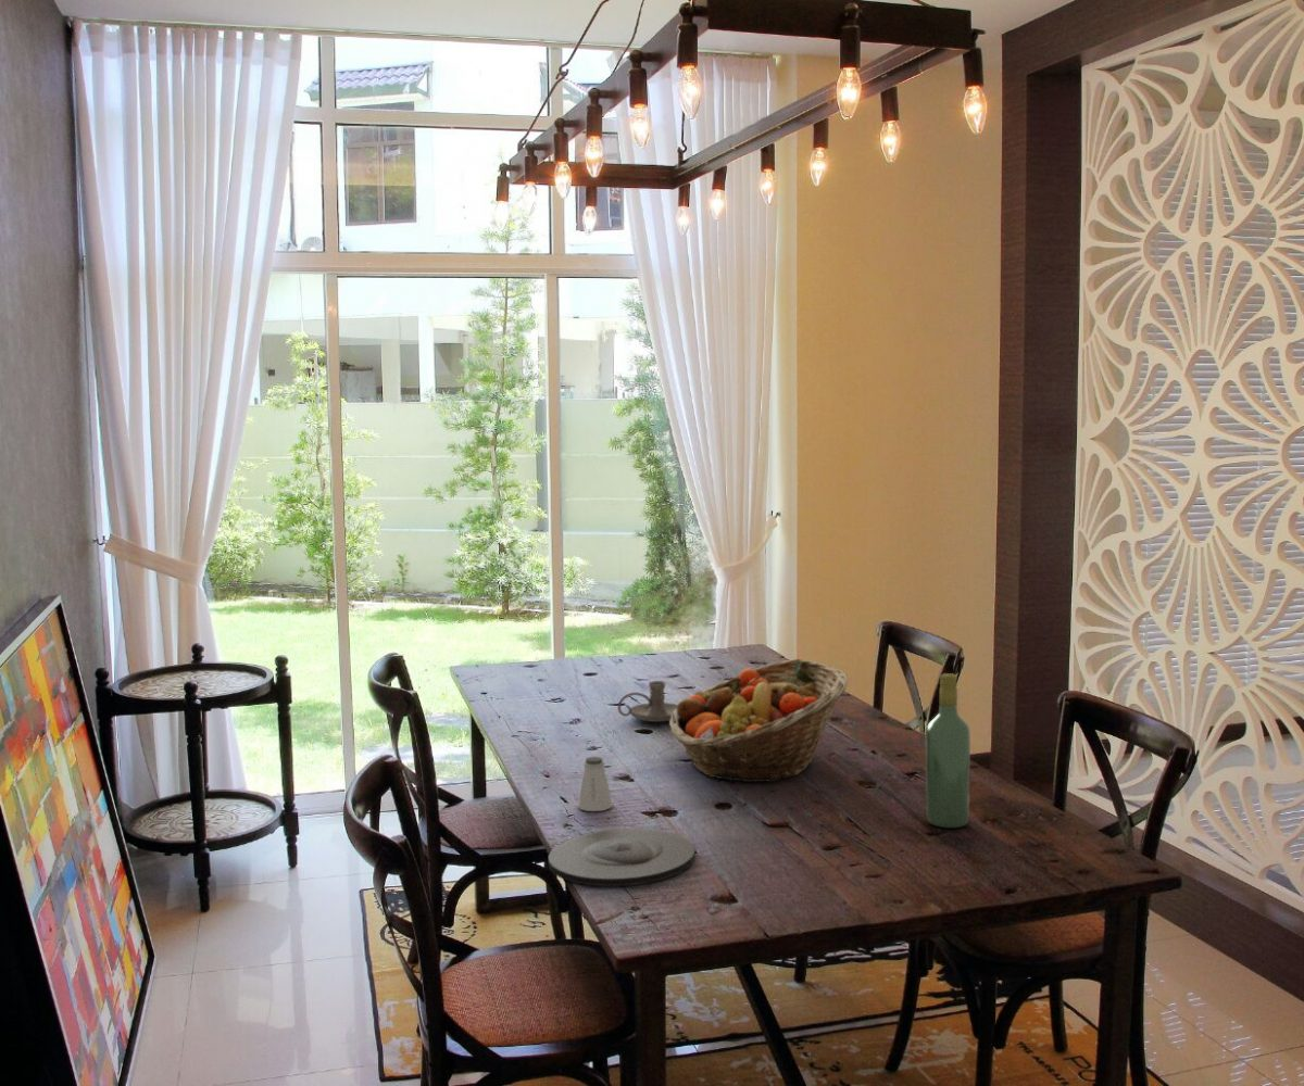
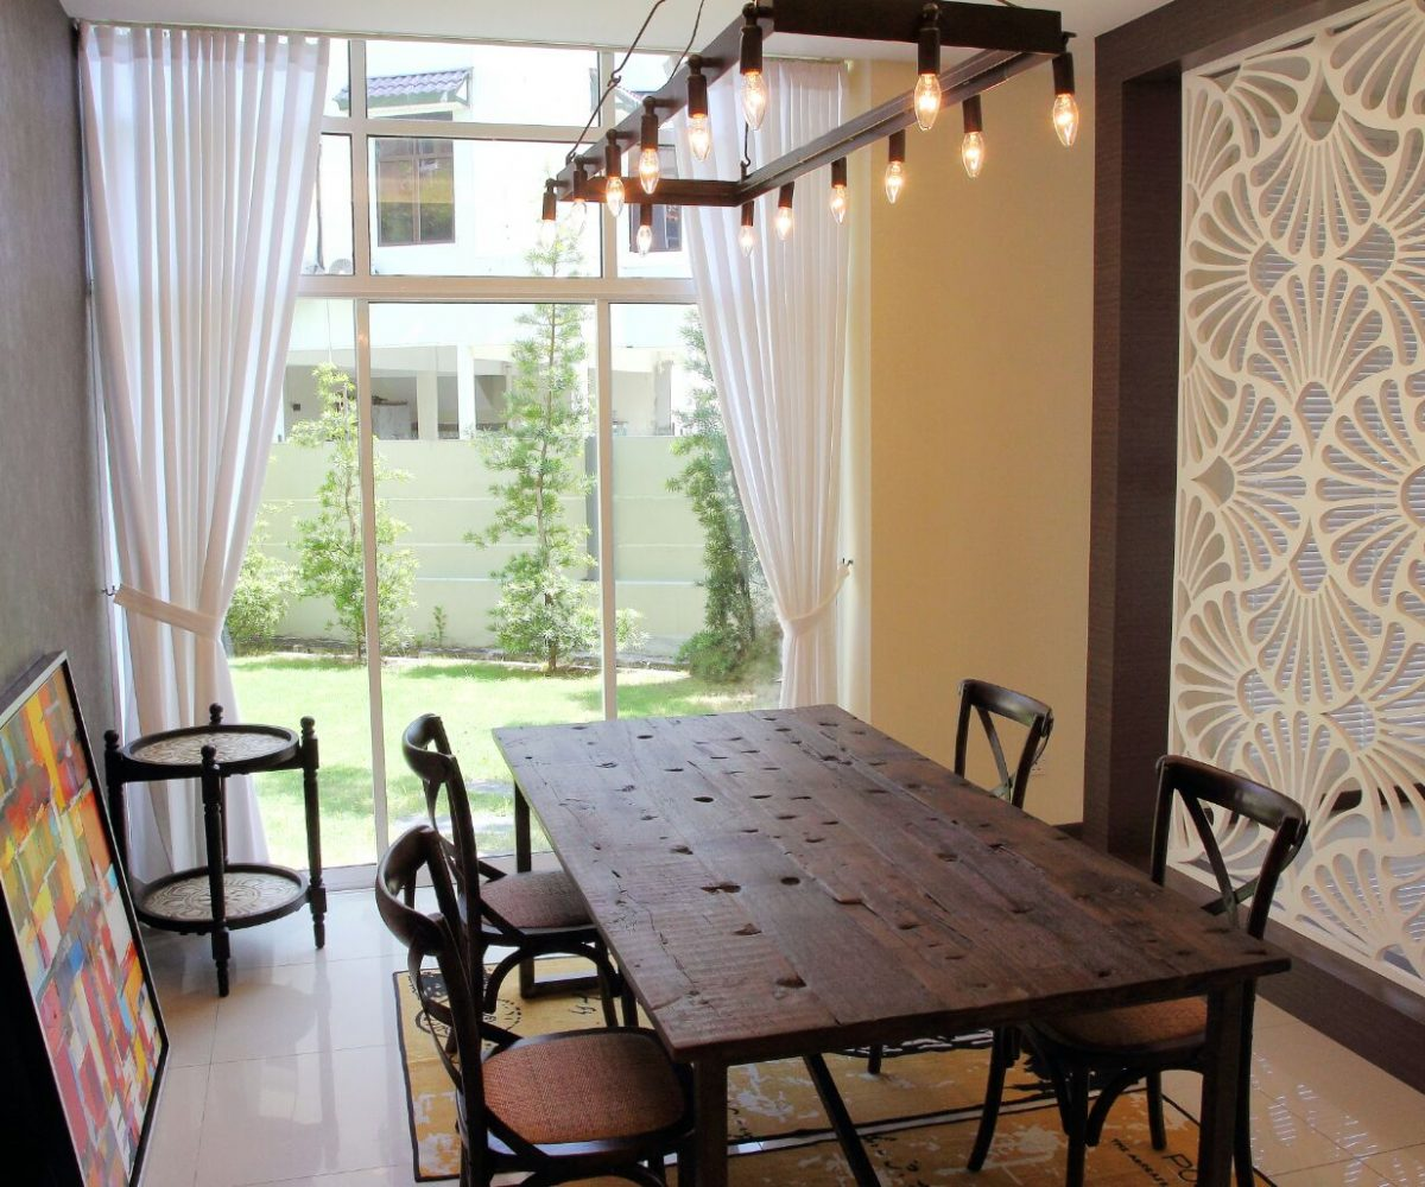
- fruit basket (757, 716)
- plate (622, 850)
- saltshaker (594, 782)
- candle holder (651, 700)
- wine bottle (948, 748)
